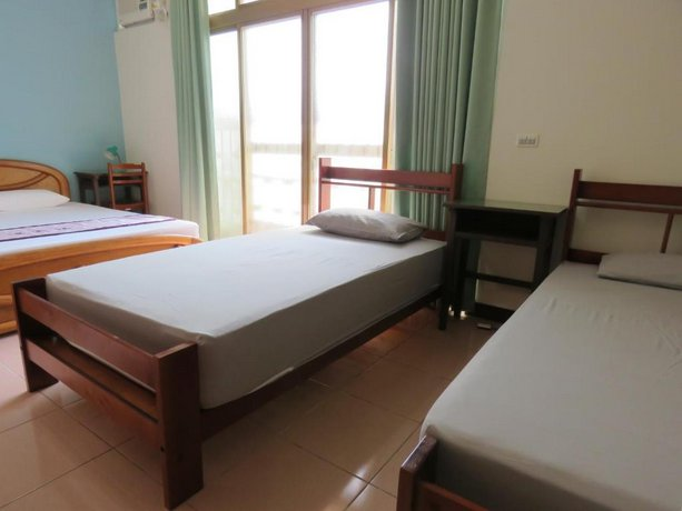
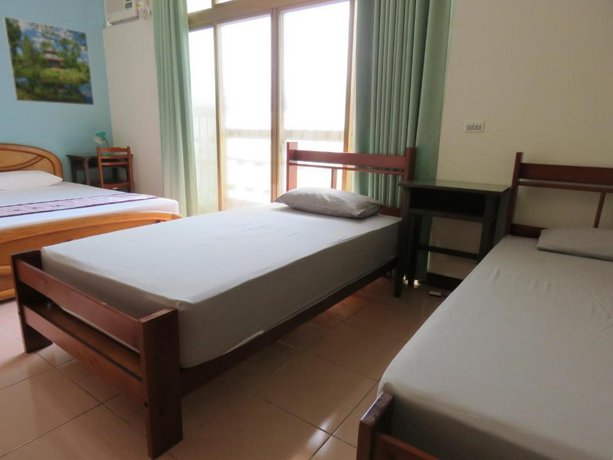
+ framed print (52, 65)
